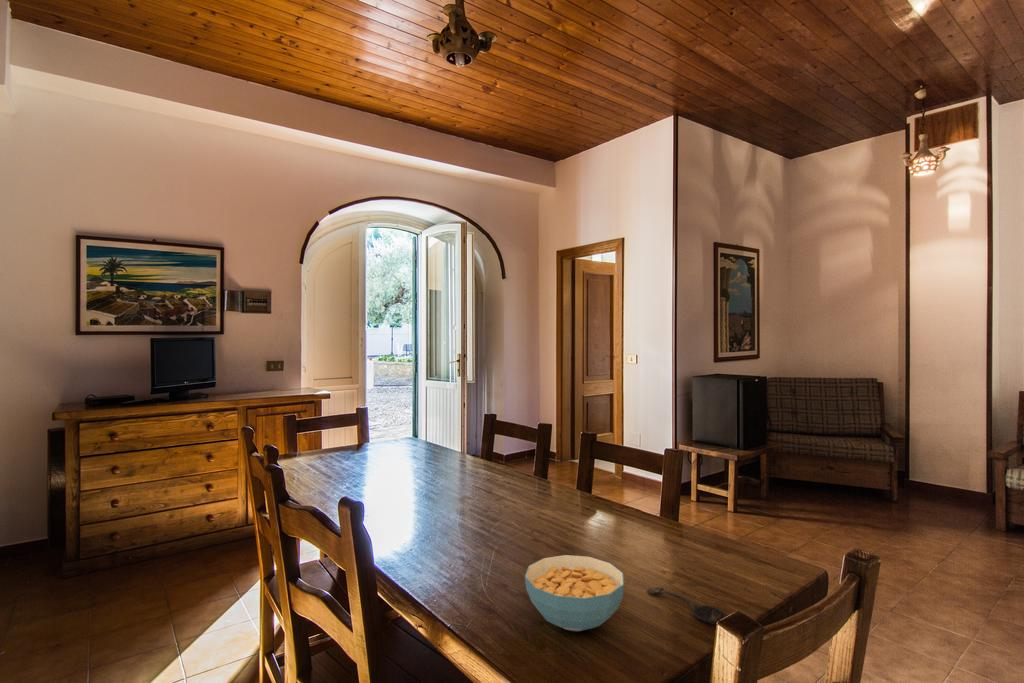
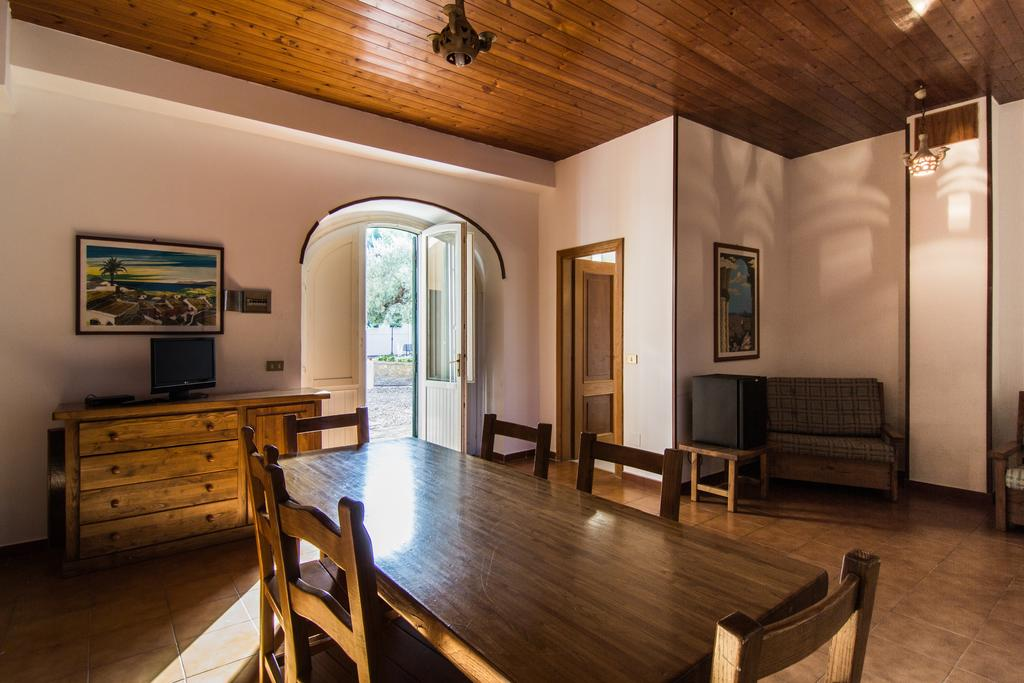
- cereal bowl (574, 599)
- spoon (686, 602)
